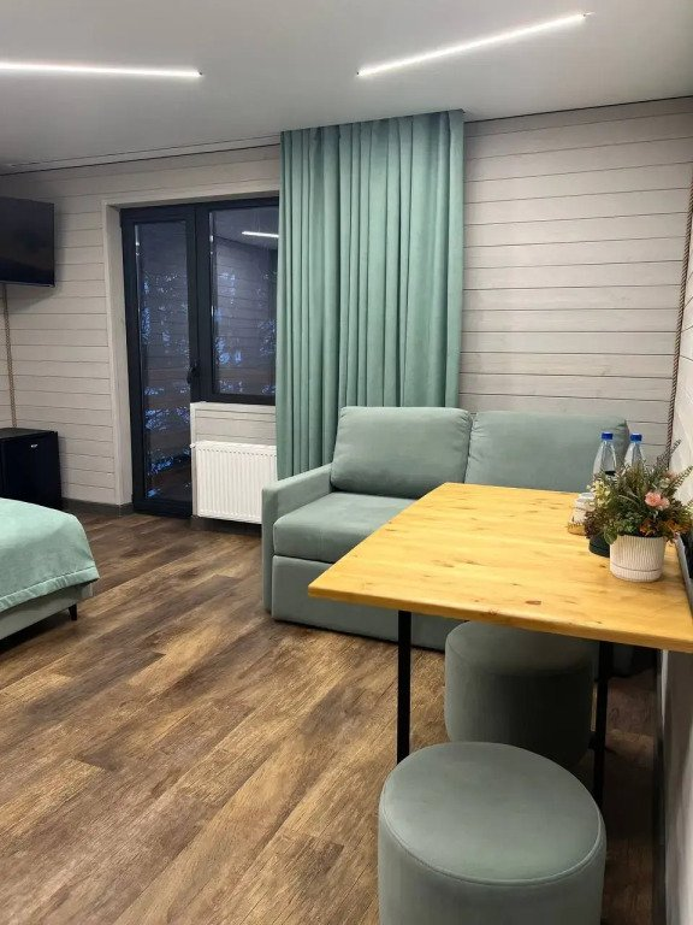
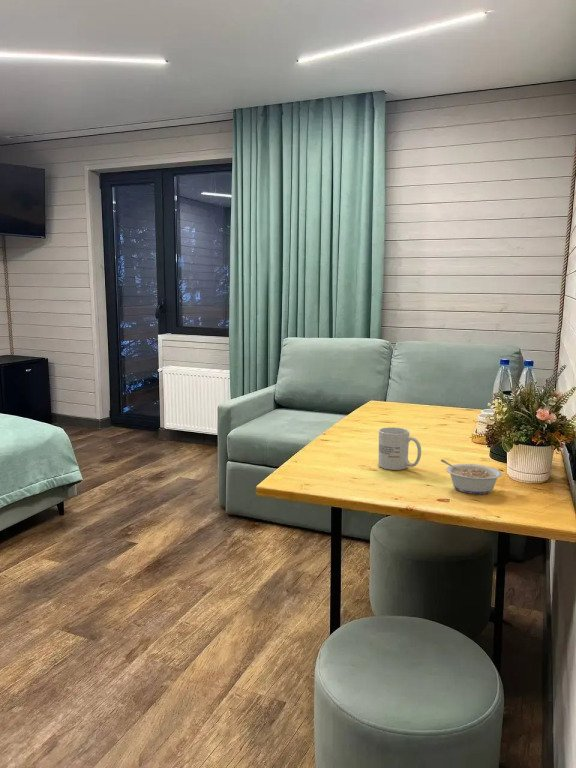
+ legume (471, 477)
+ mug (399, 448)
